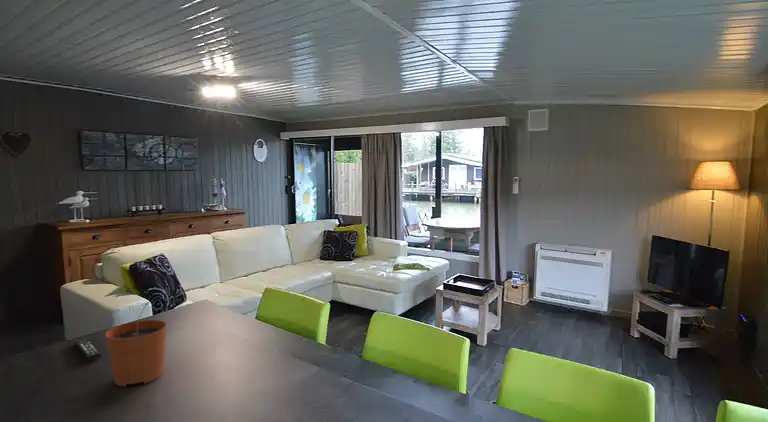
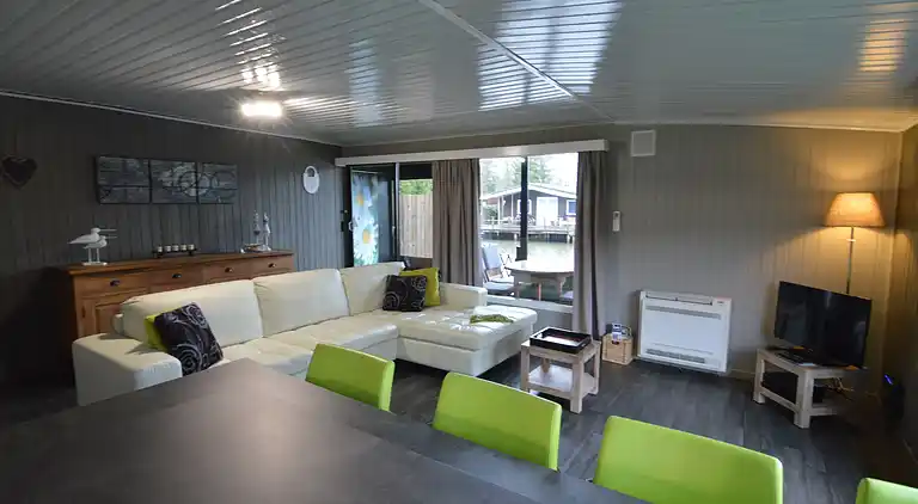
- plant pot (137, 340)
- remote control (87, 348)
